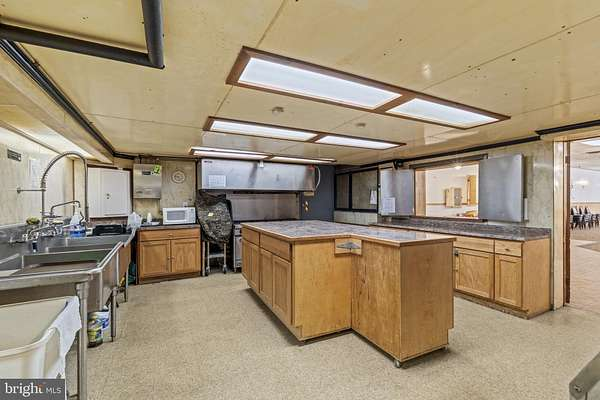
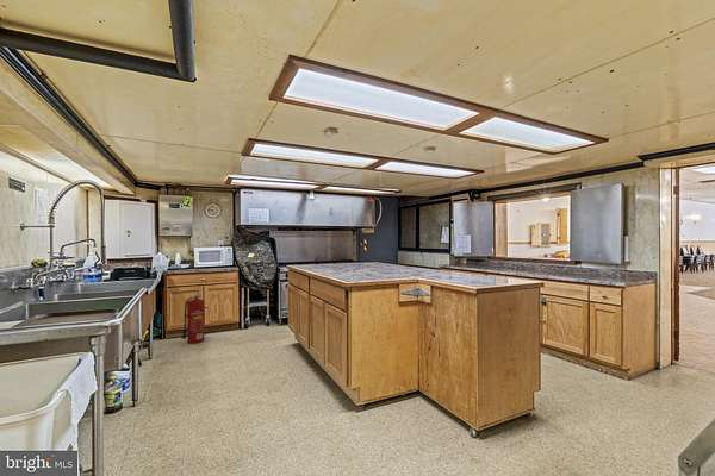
+ fire extinguisher (193, 317)
